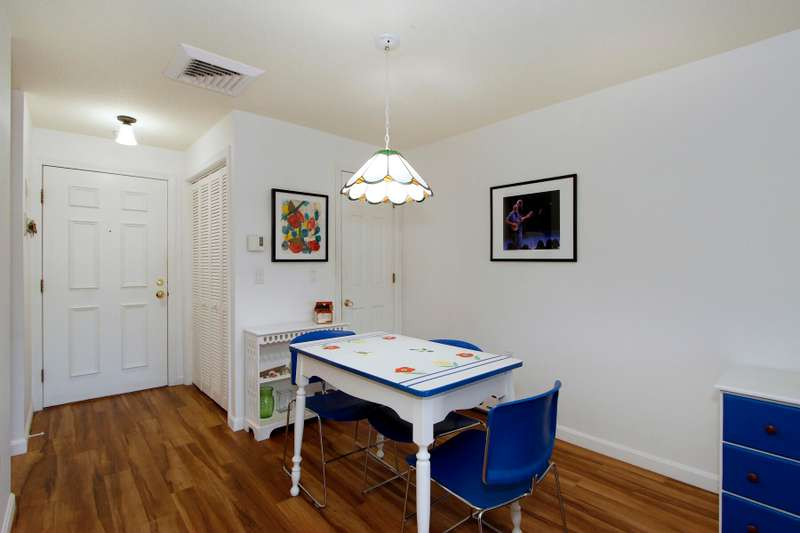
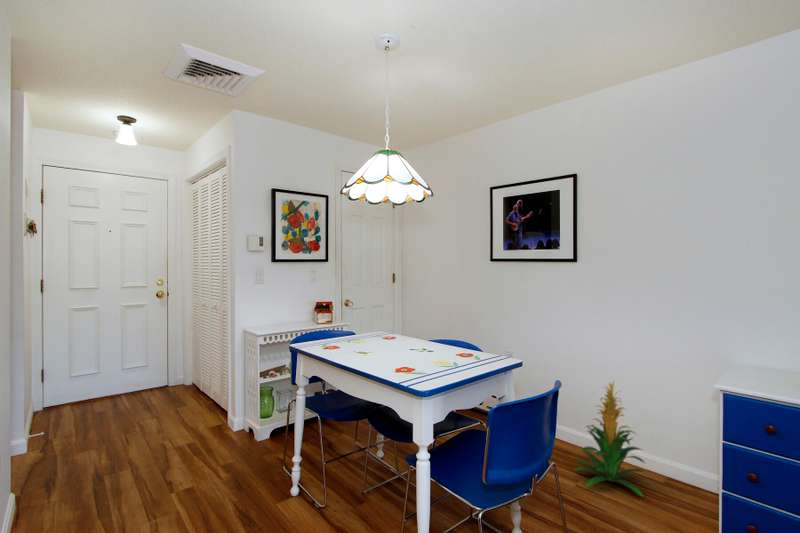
+ indoor plant (610, 431)
